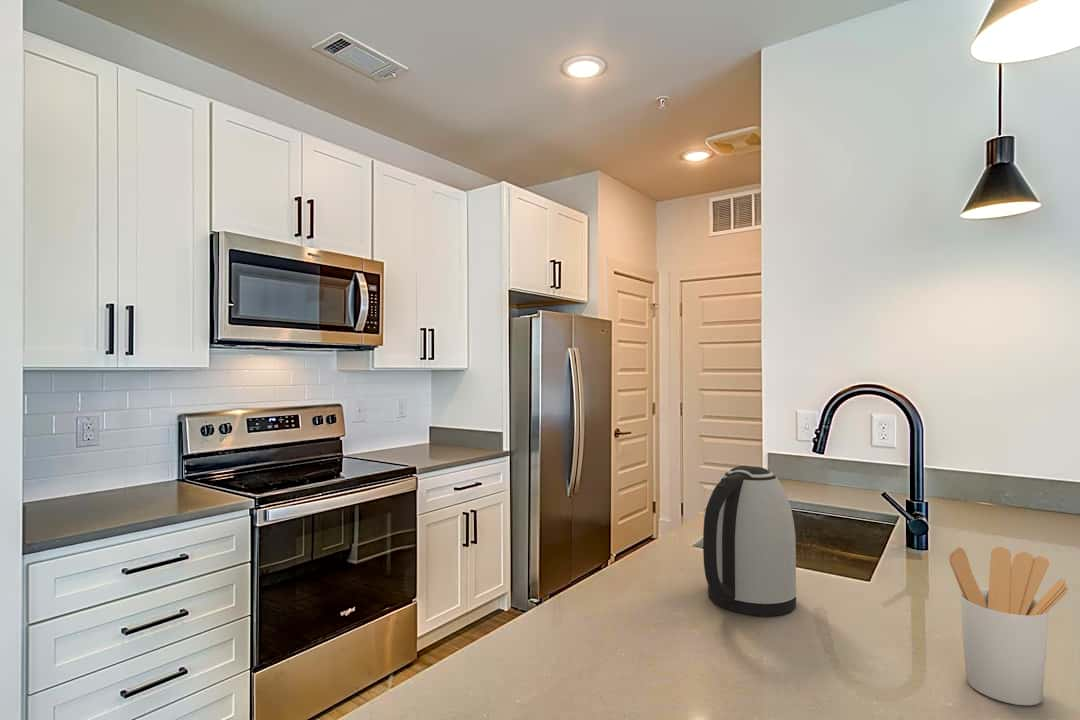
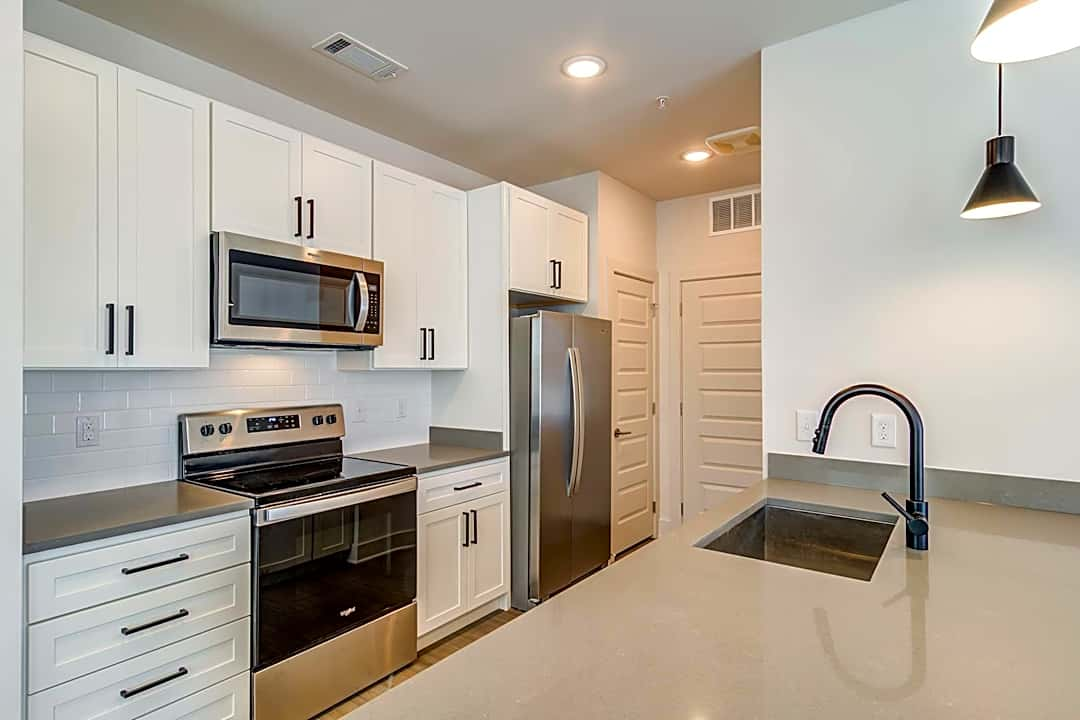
- kettle (742, 535)
- utensil holder (1007, 618)
